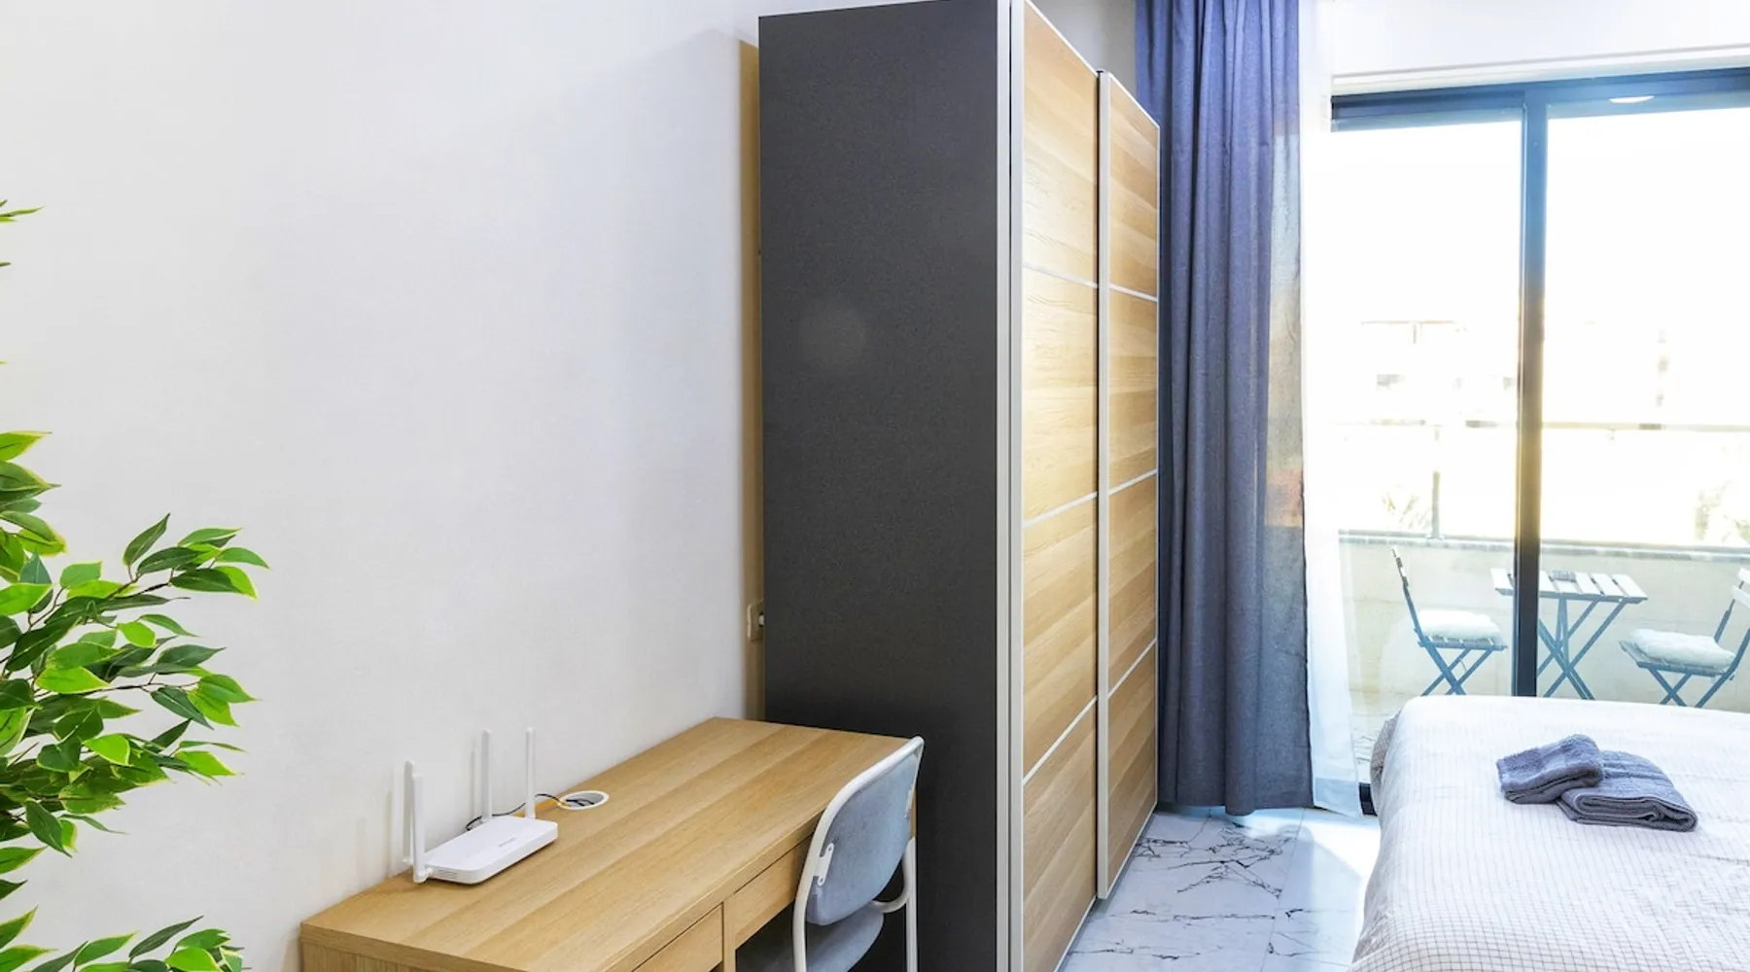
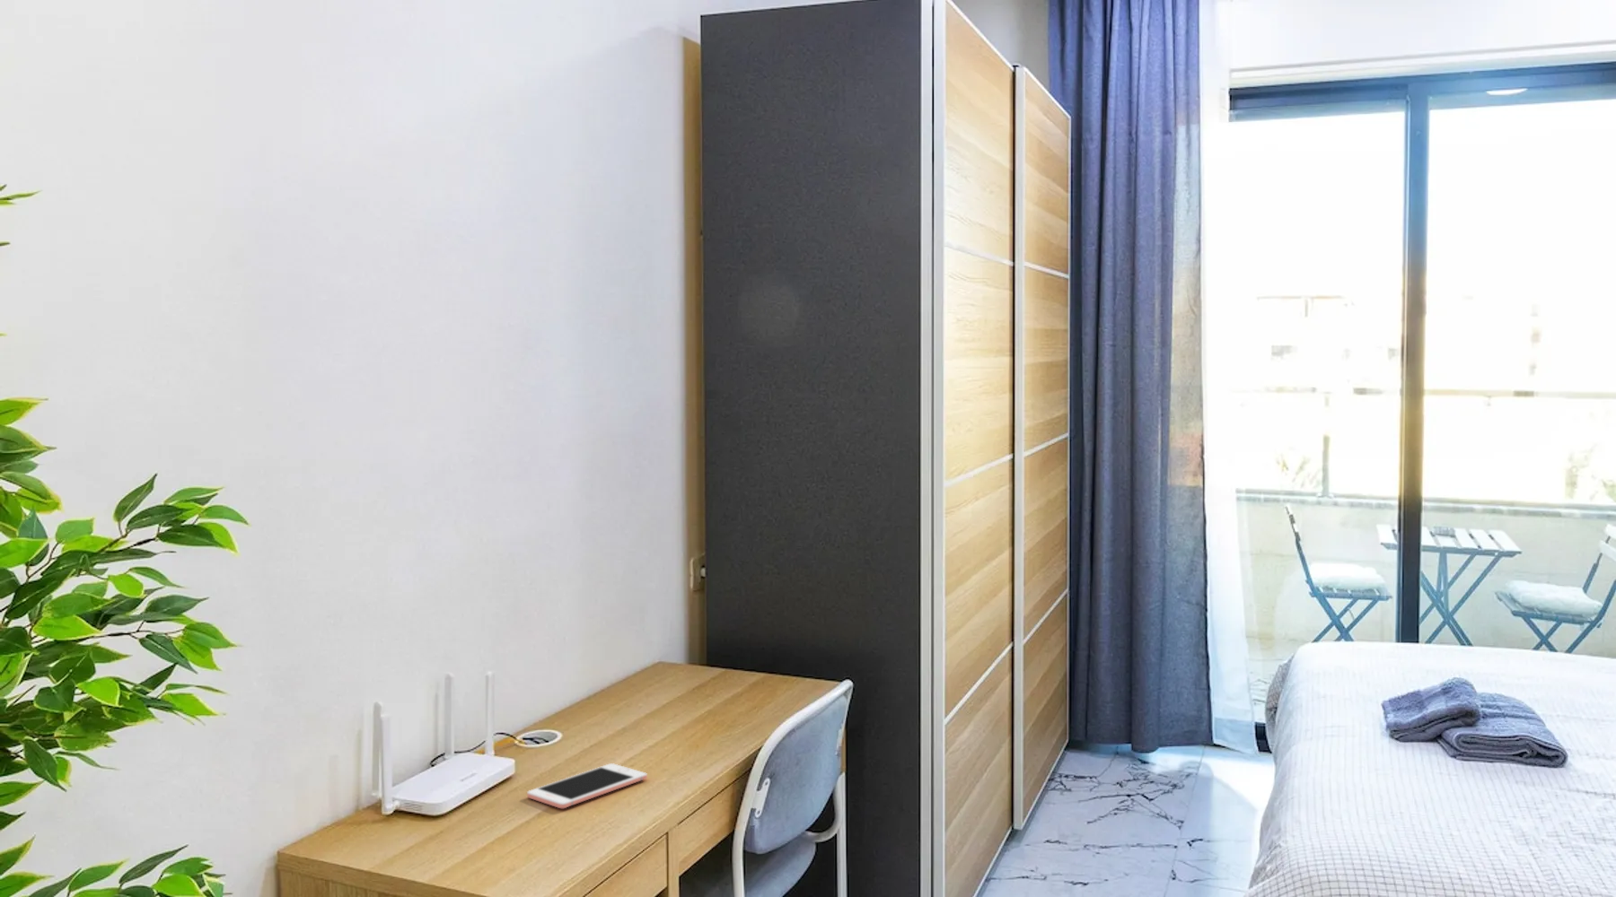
+ cell phone (588, 784)
